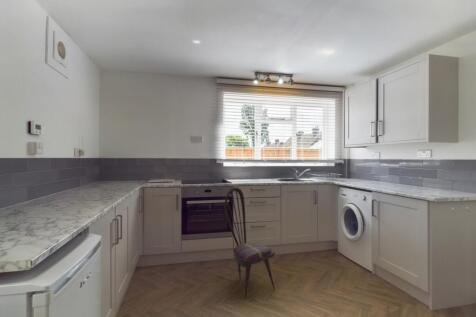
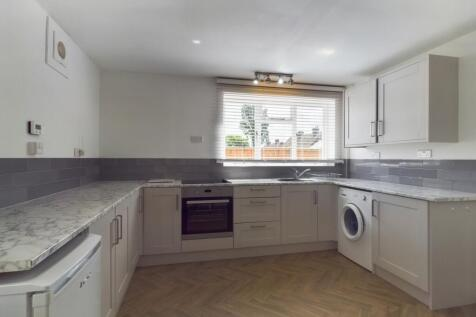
- dining chair (245, 236)
